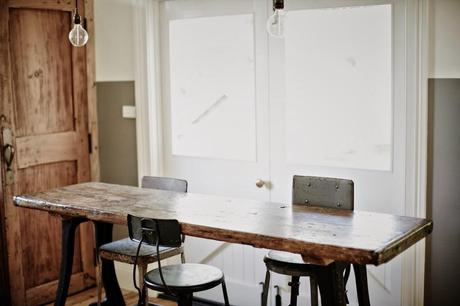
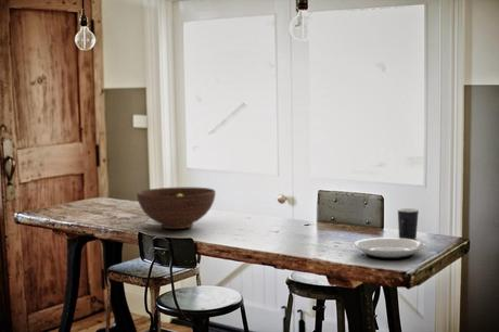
+ plate (388, 248)
+ mug (407, 225)
+ fruit bowl (177, 209)
